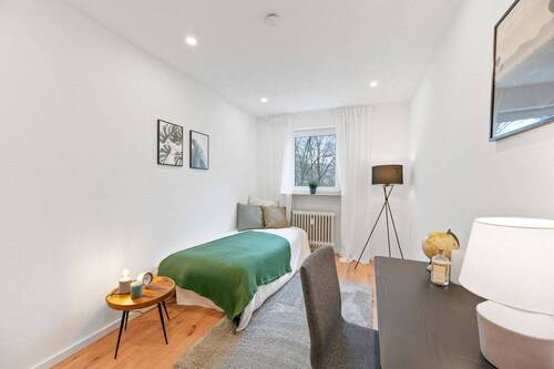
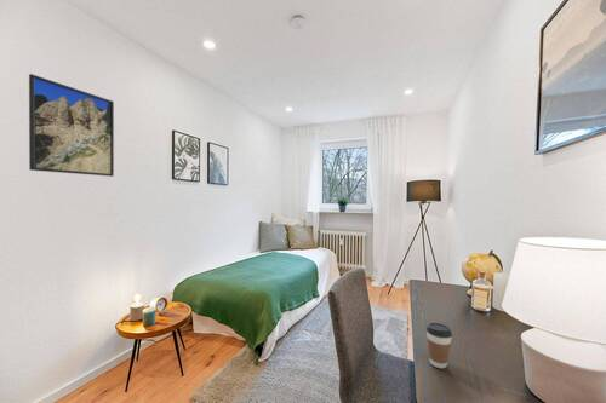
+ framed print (76, 131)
+ coffee cup (438, 345)
